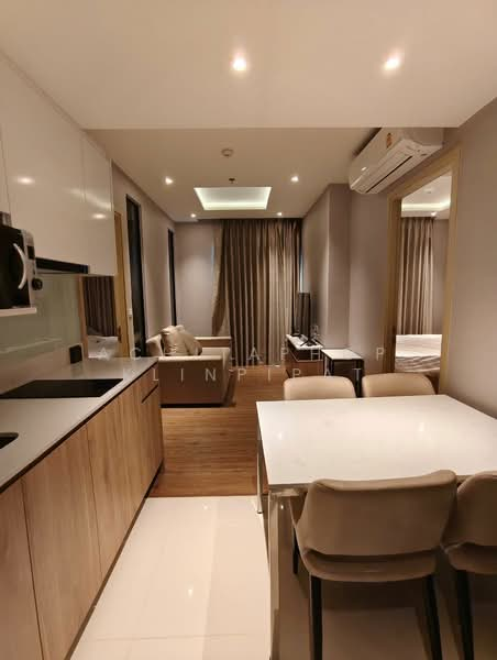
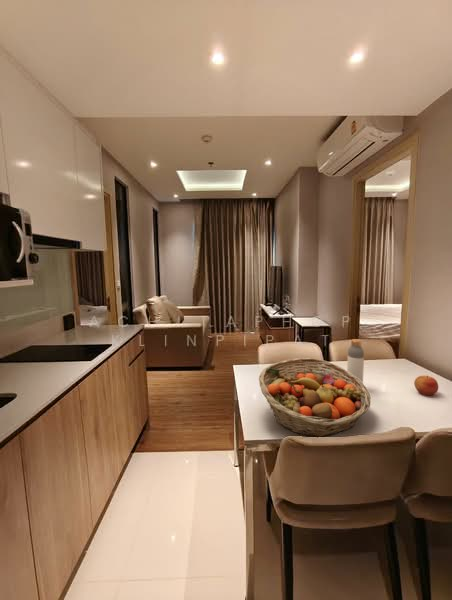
+ fruit basket (312, 393)
+ bottle (355, 365)
+ apple (426, 384)
